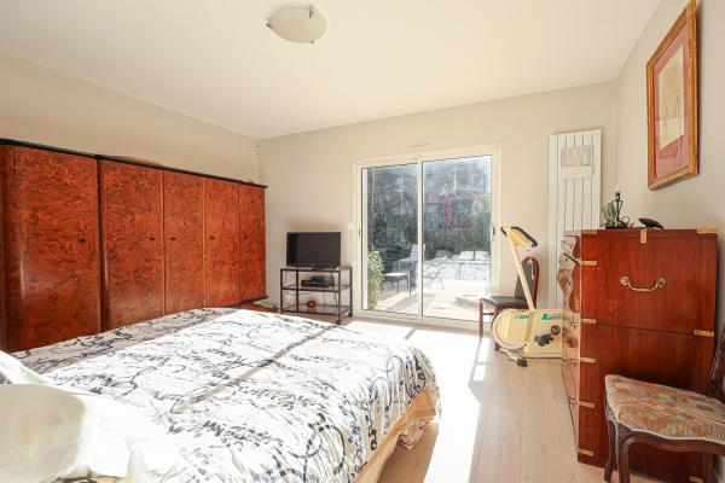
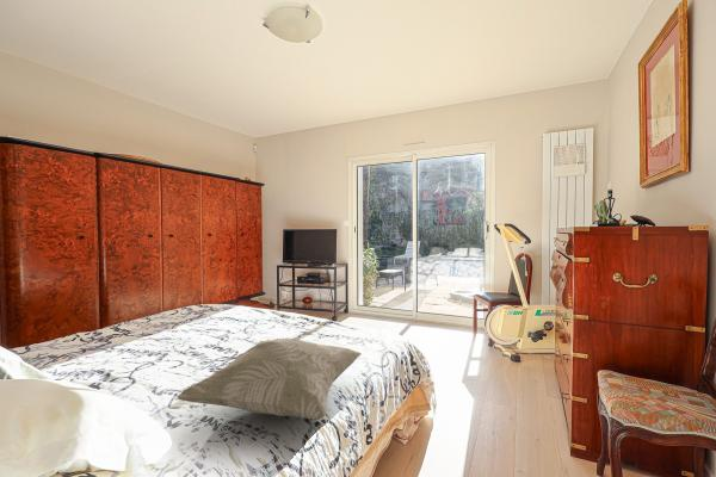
+ decorative pillow (283, 371)
